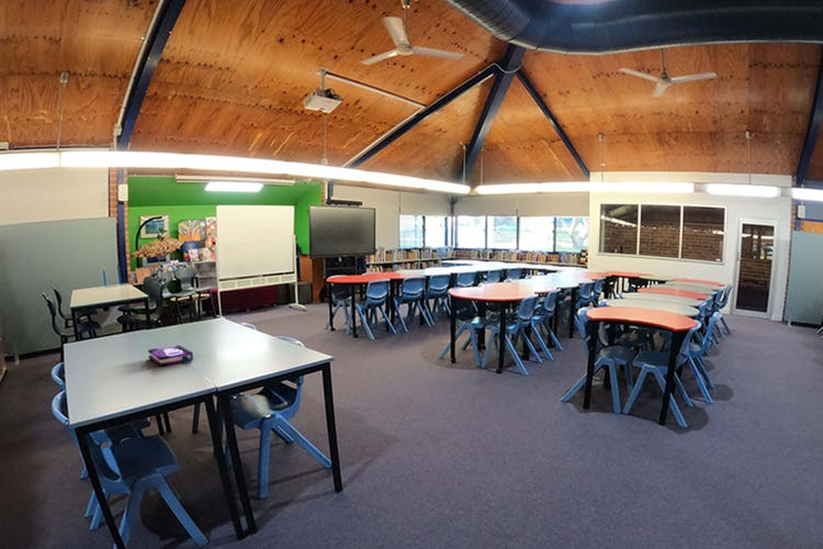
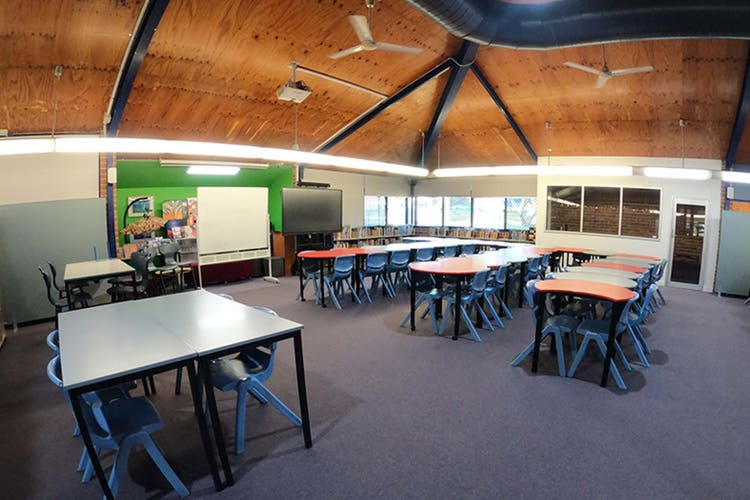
- board game (171, 355)
